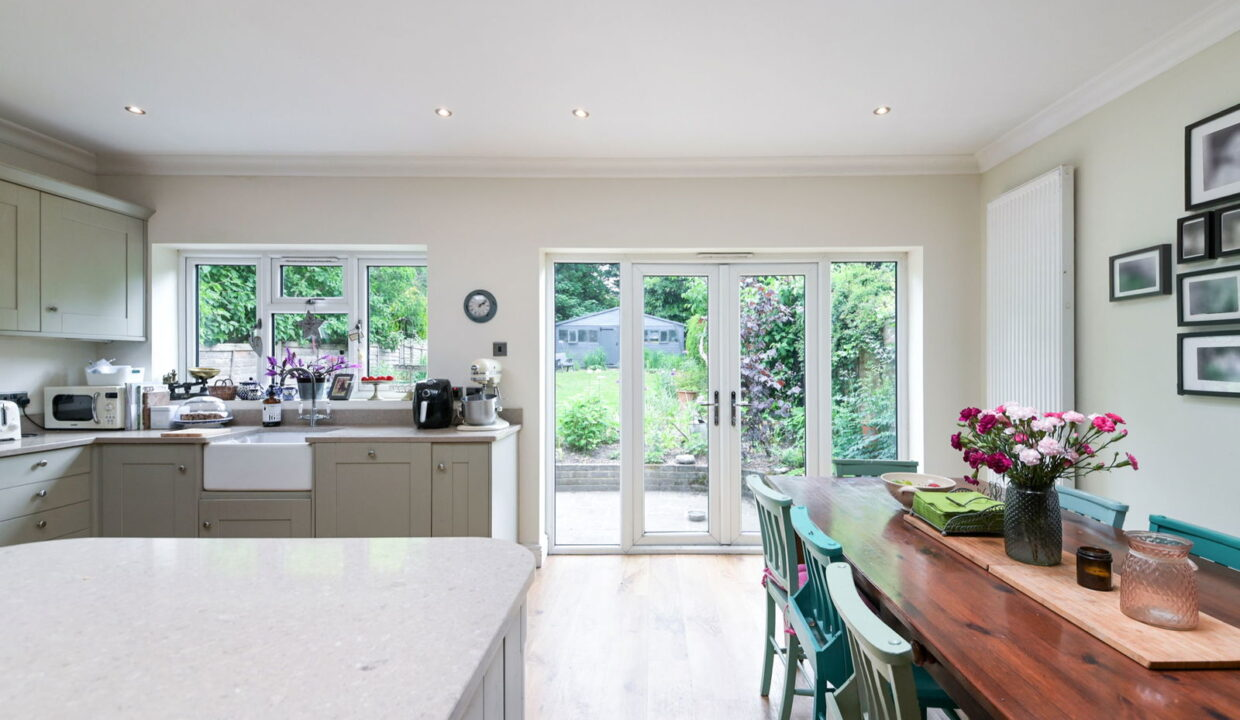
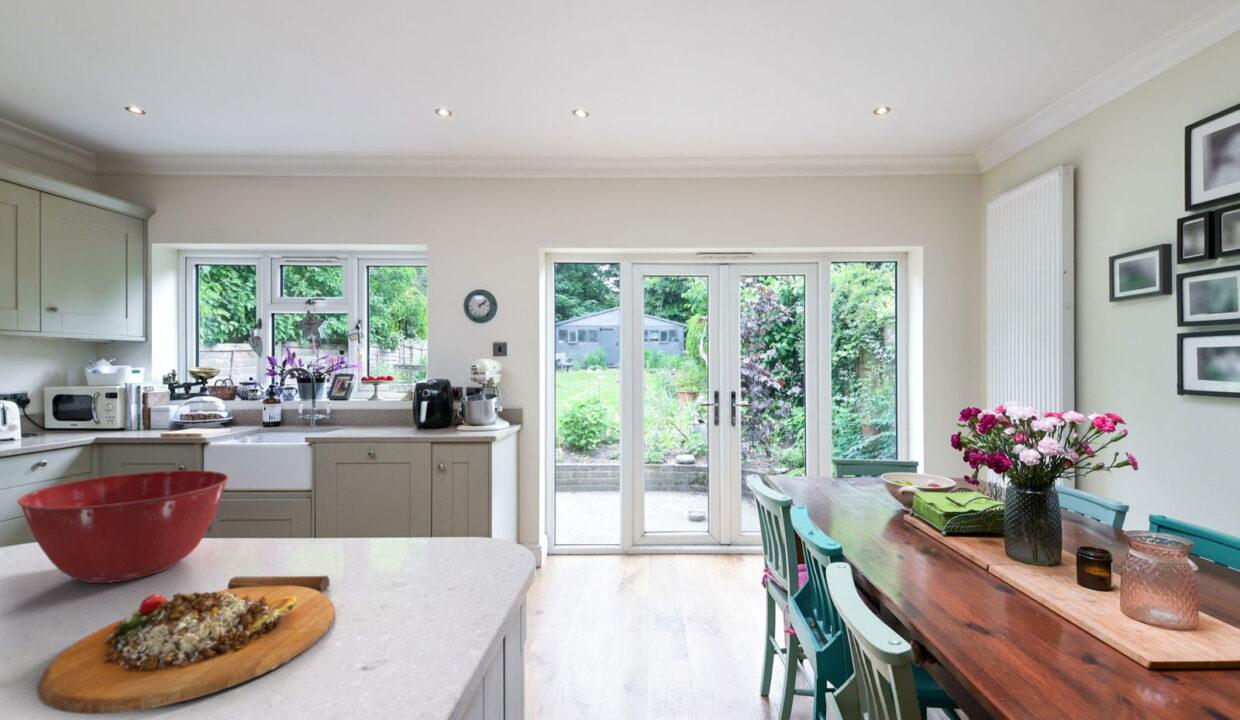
+ cutting board (215, 608)
+ mixing bowl (133, 526)
